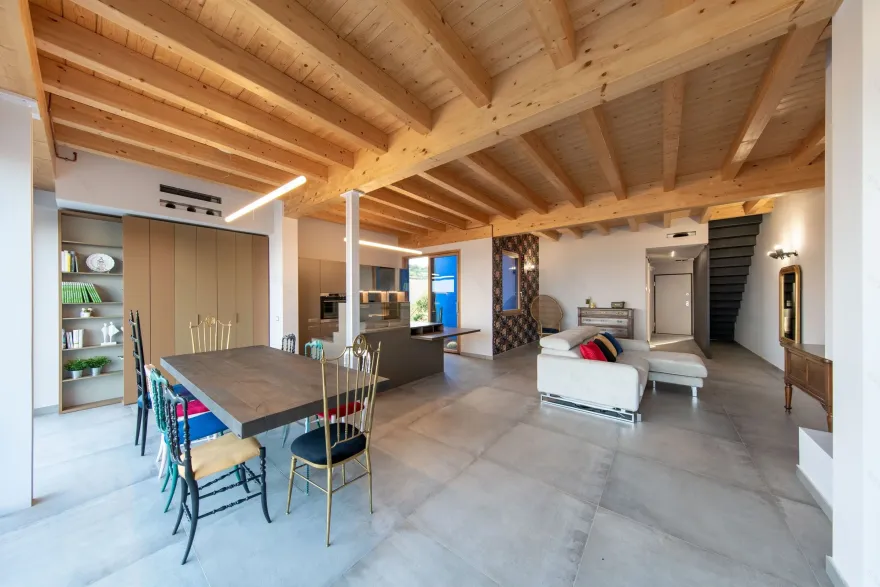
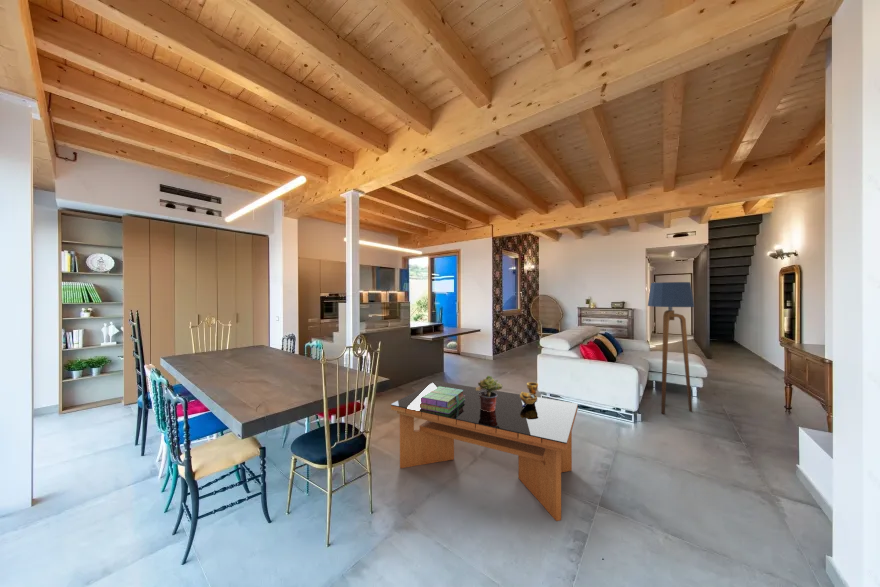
+ decorative bowl (530, 394)
+ floor lamp (667, 346)
+ potted plant (489, 391)
+ stack of books (442, 398)
+ coffee table (484, 436)
